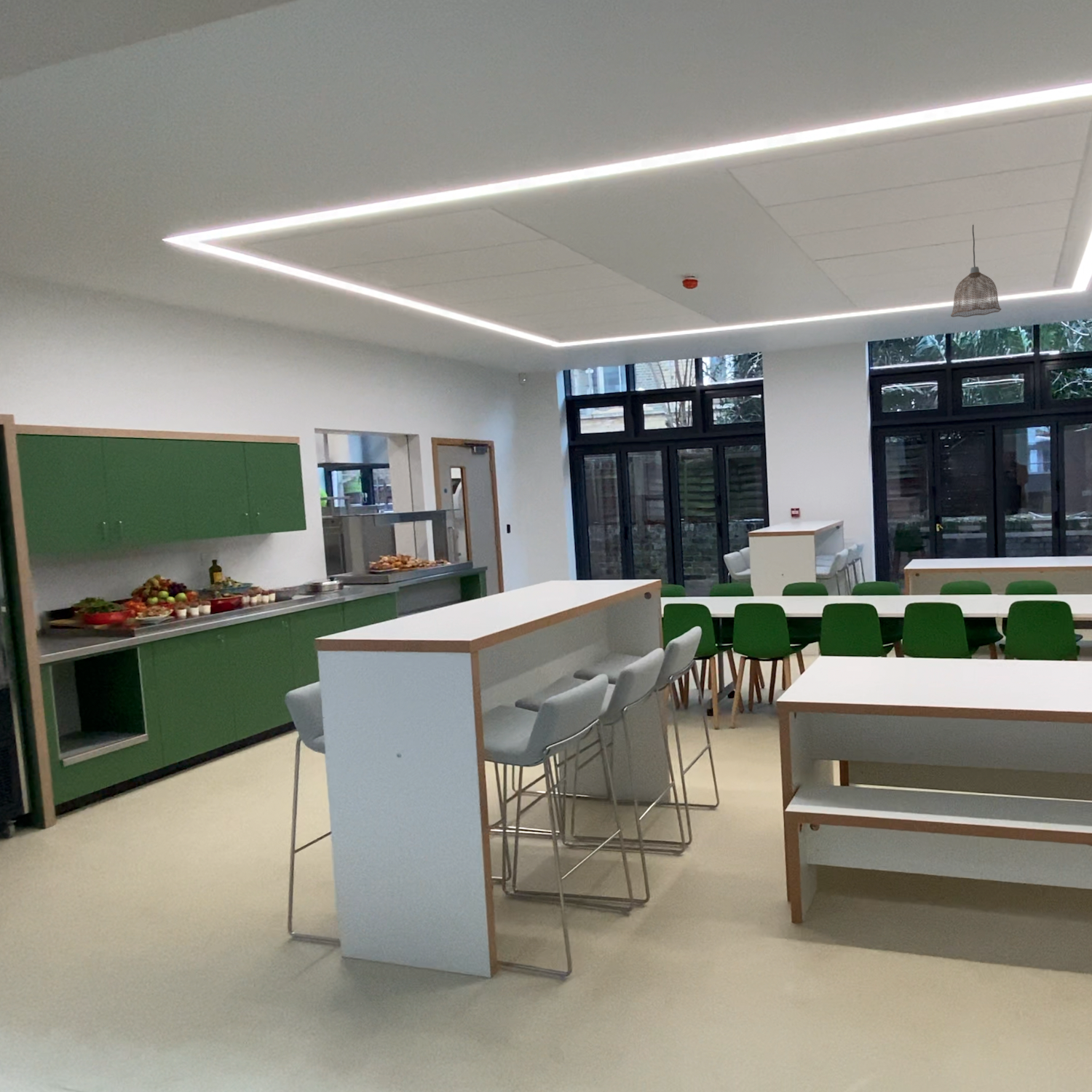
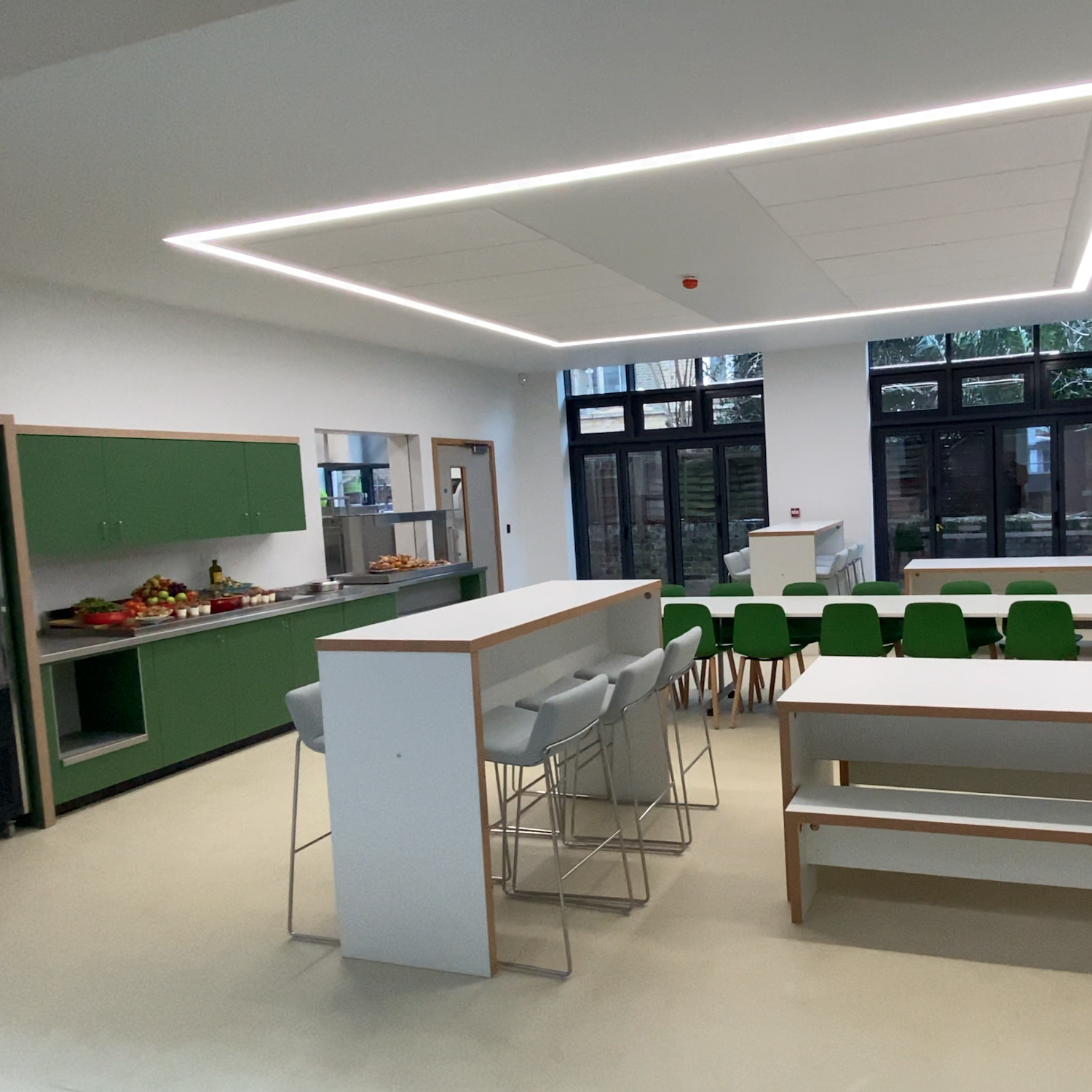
- pendant lamp (974, 269)
